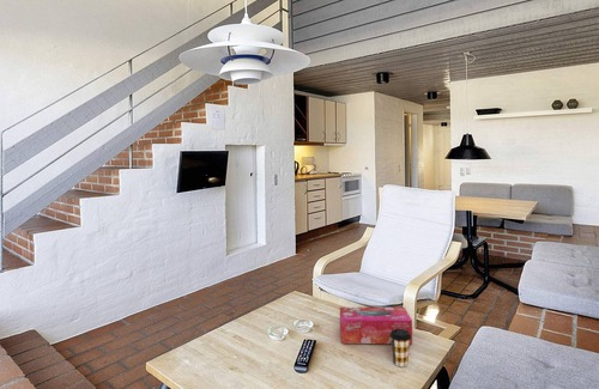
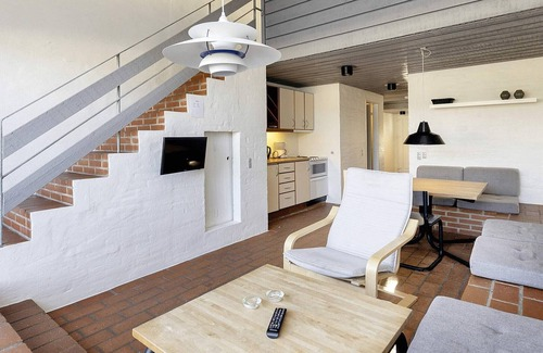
- tissue box (374, 324)
- coffee cup (400, 347)
